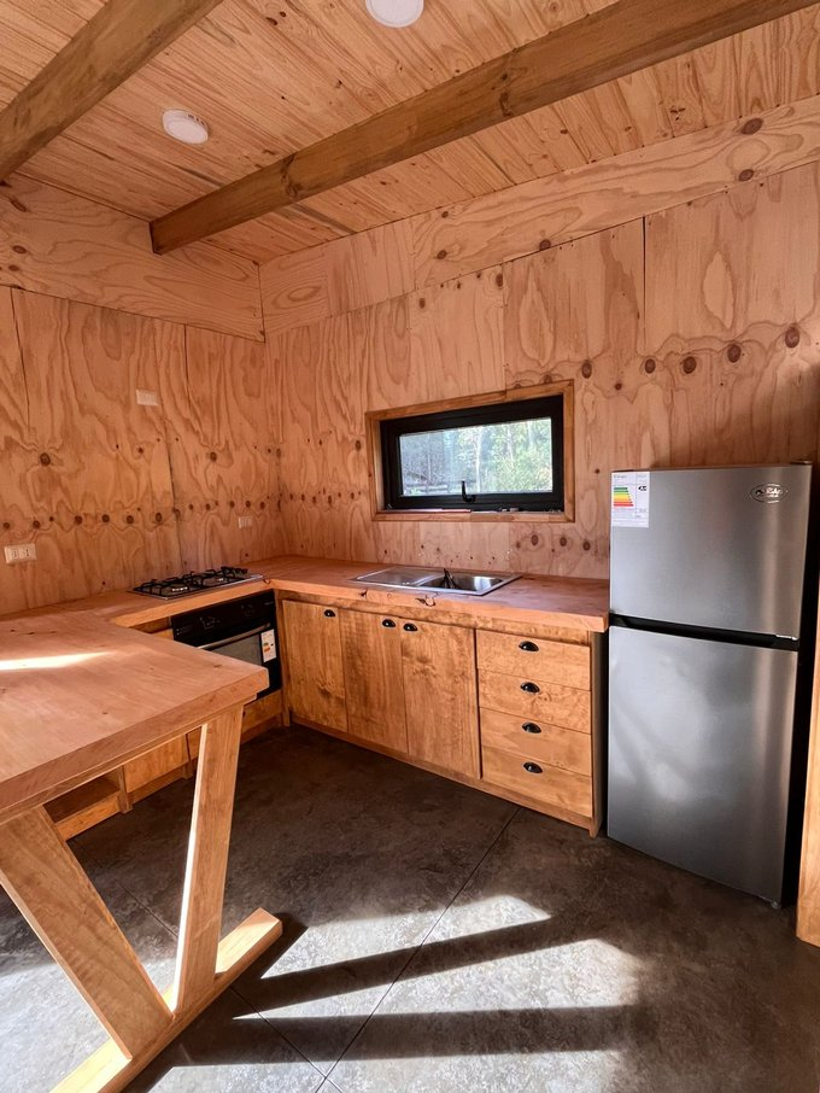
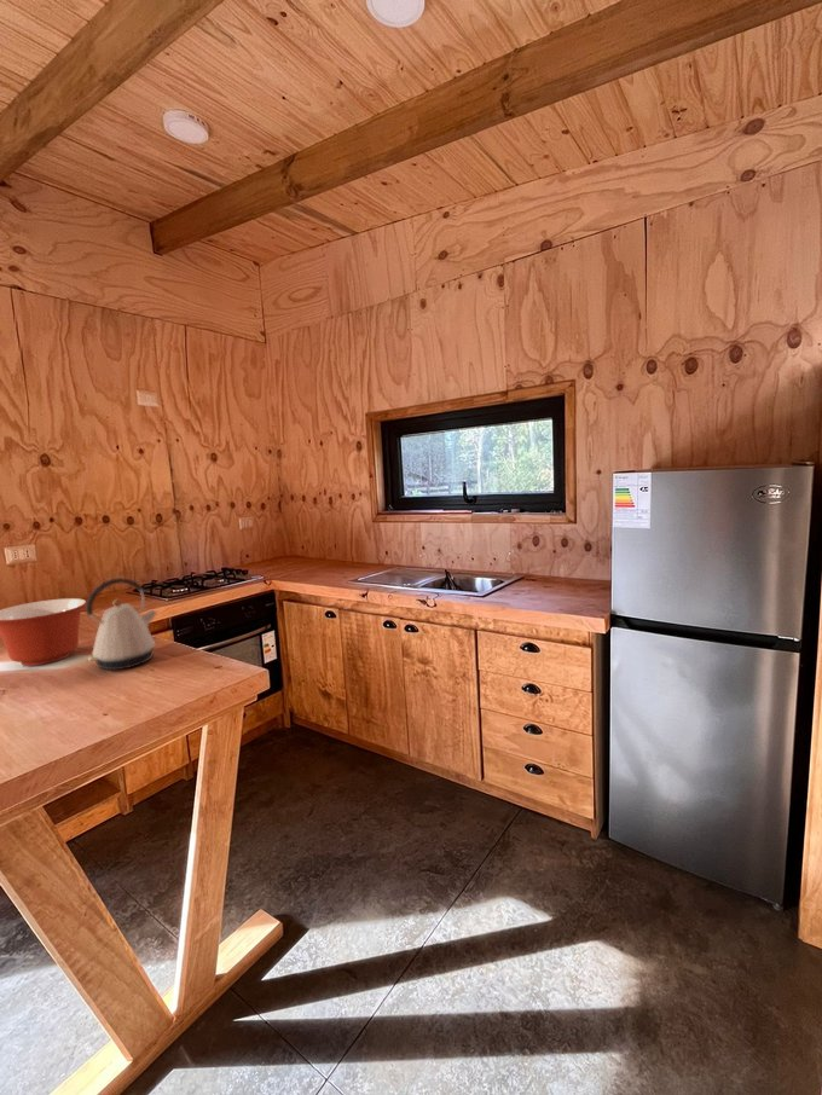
+ kettle (122, 620)
+ mixing bowl (42, 633)
